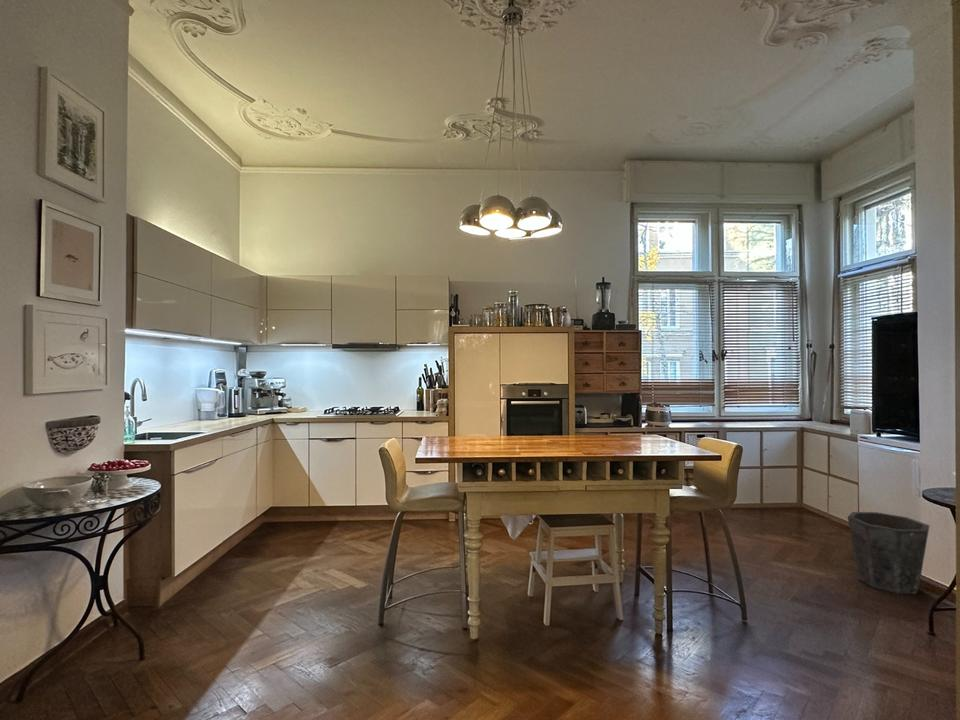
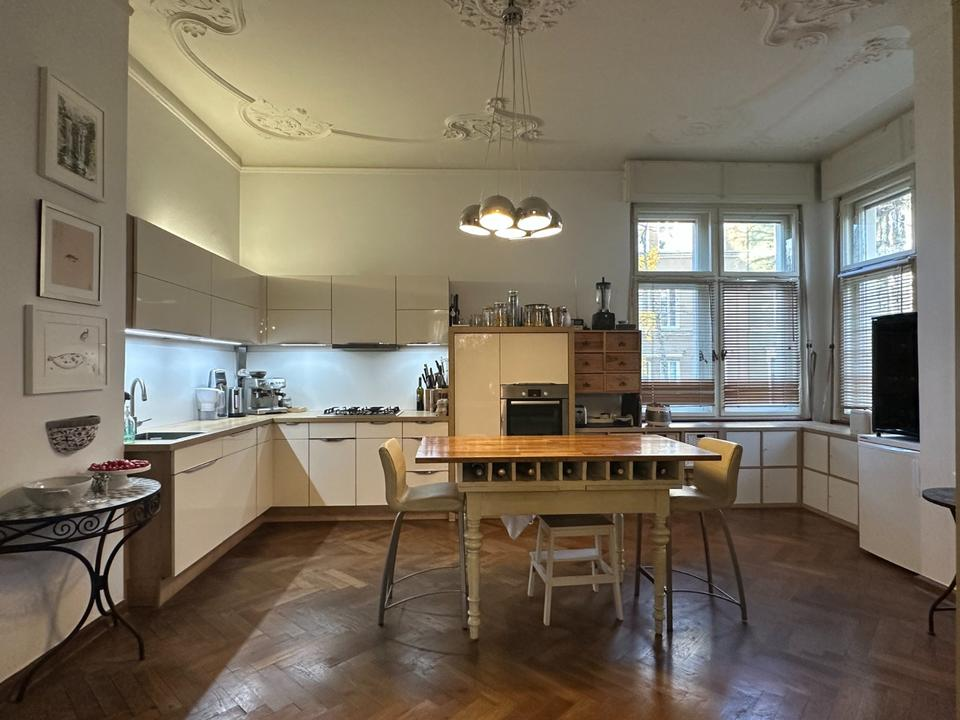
- waste bin (887, 552)
